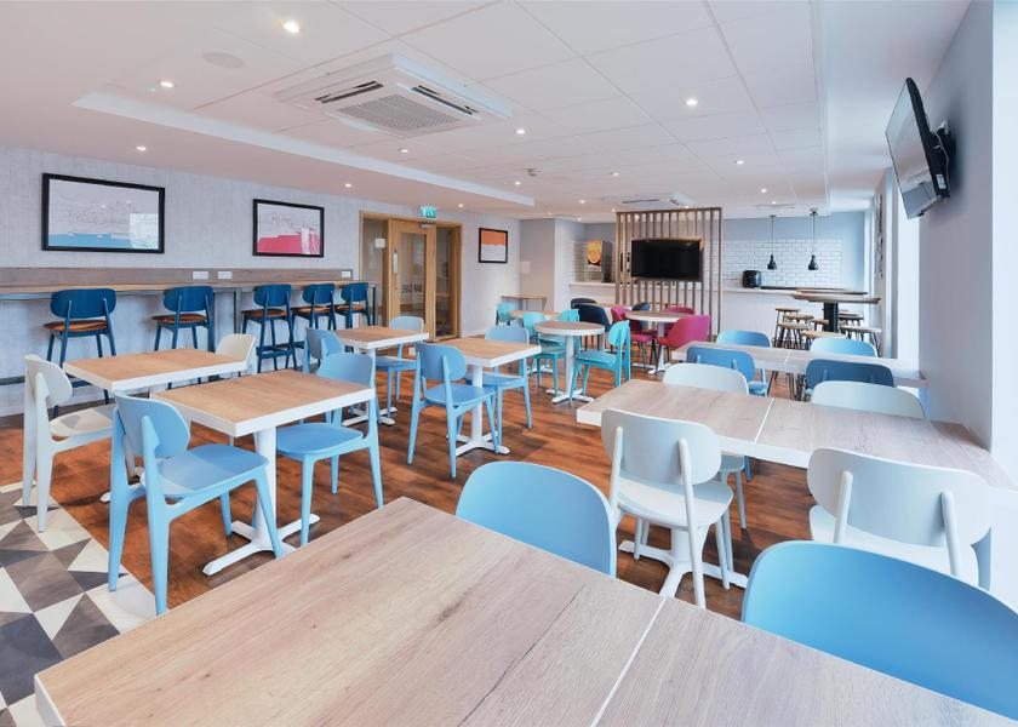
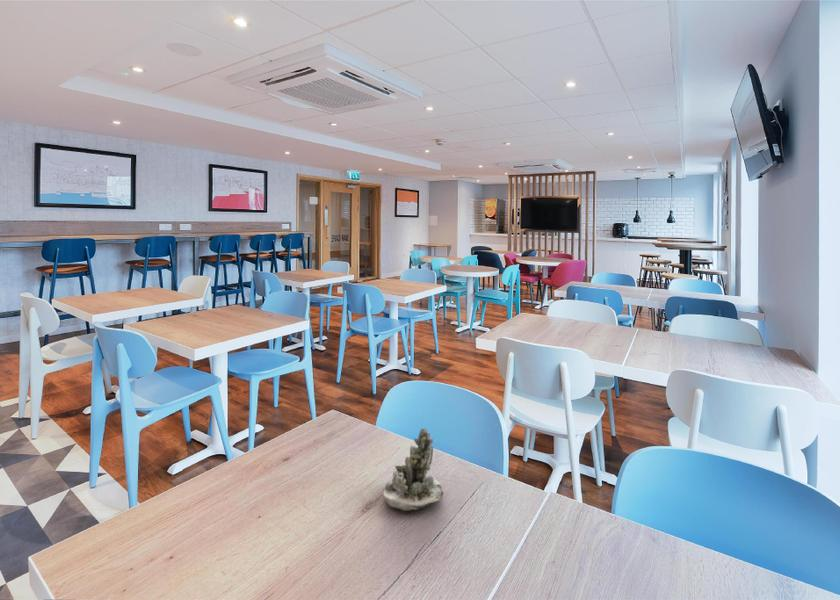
+ succulent planter (412, 464)
